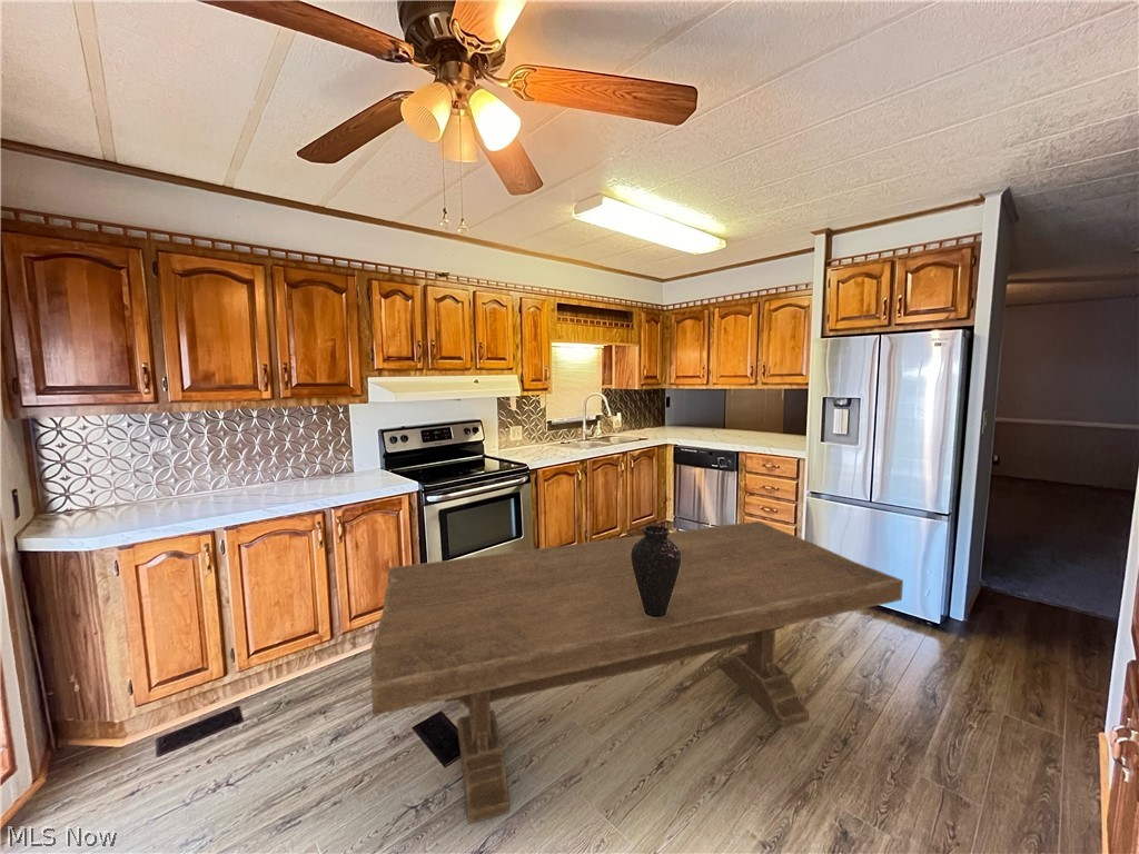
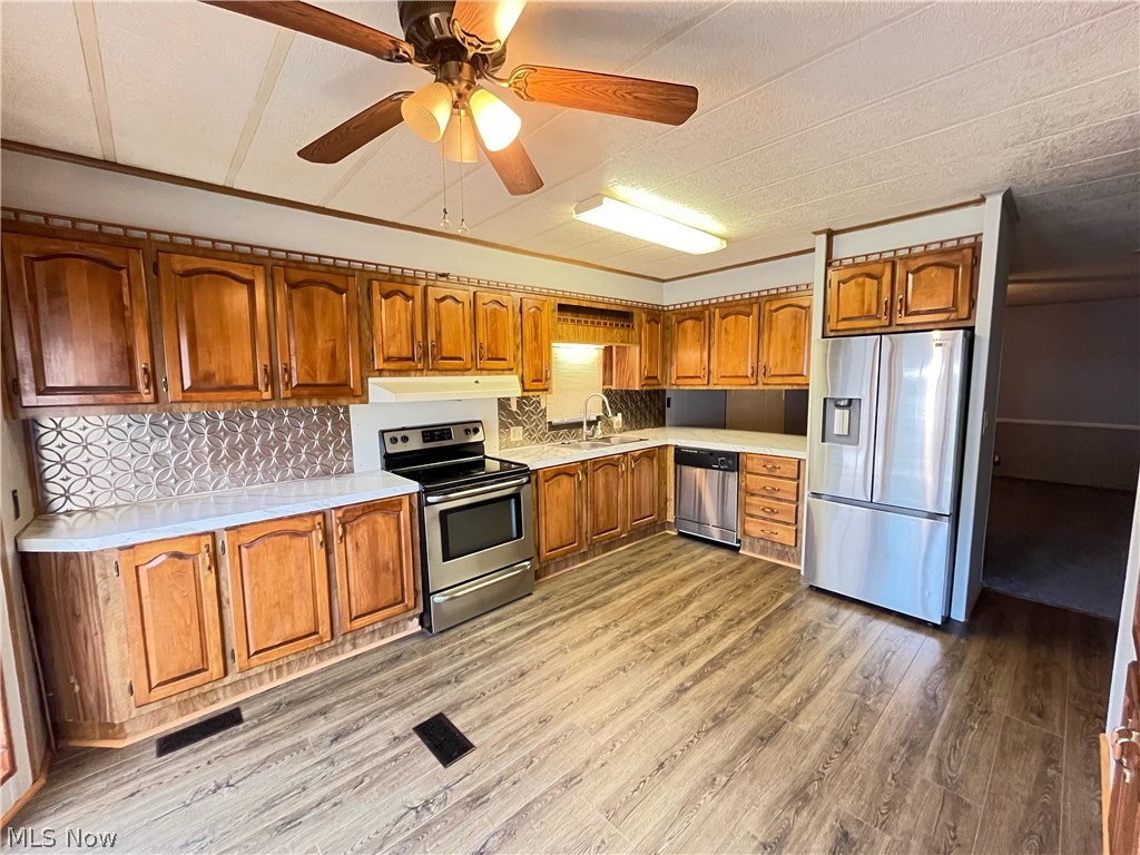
- vase (655, 570)
- dining table (632, 651)
